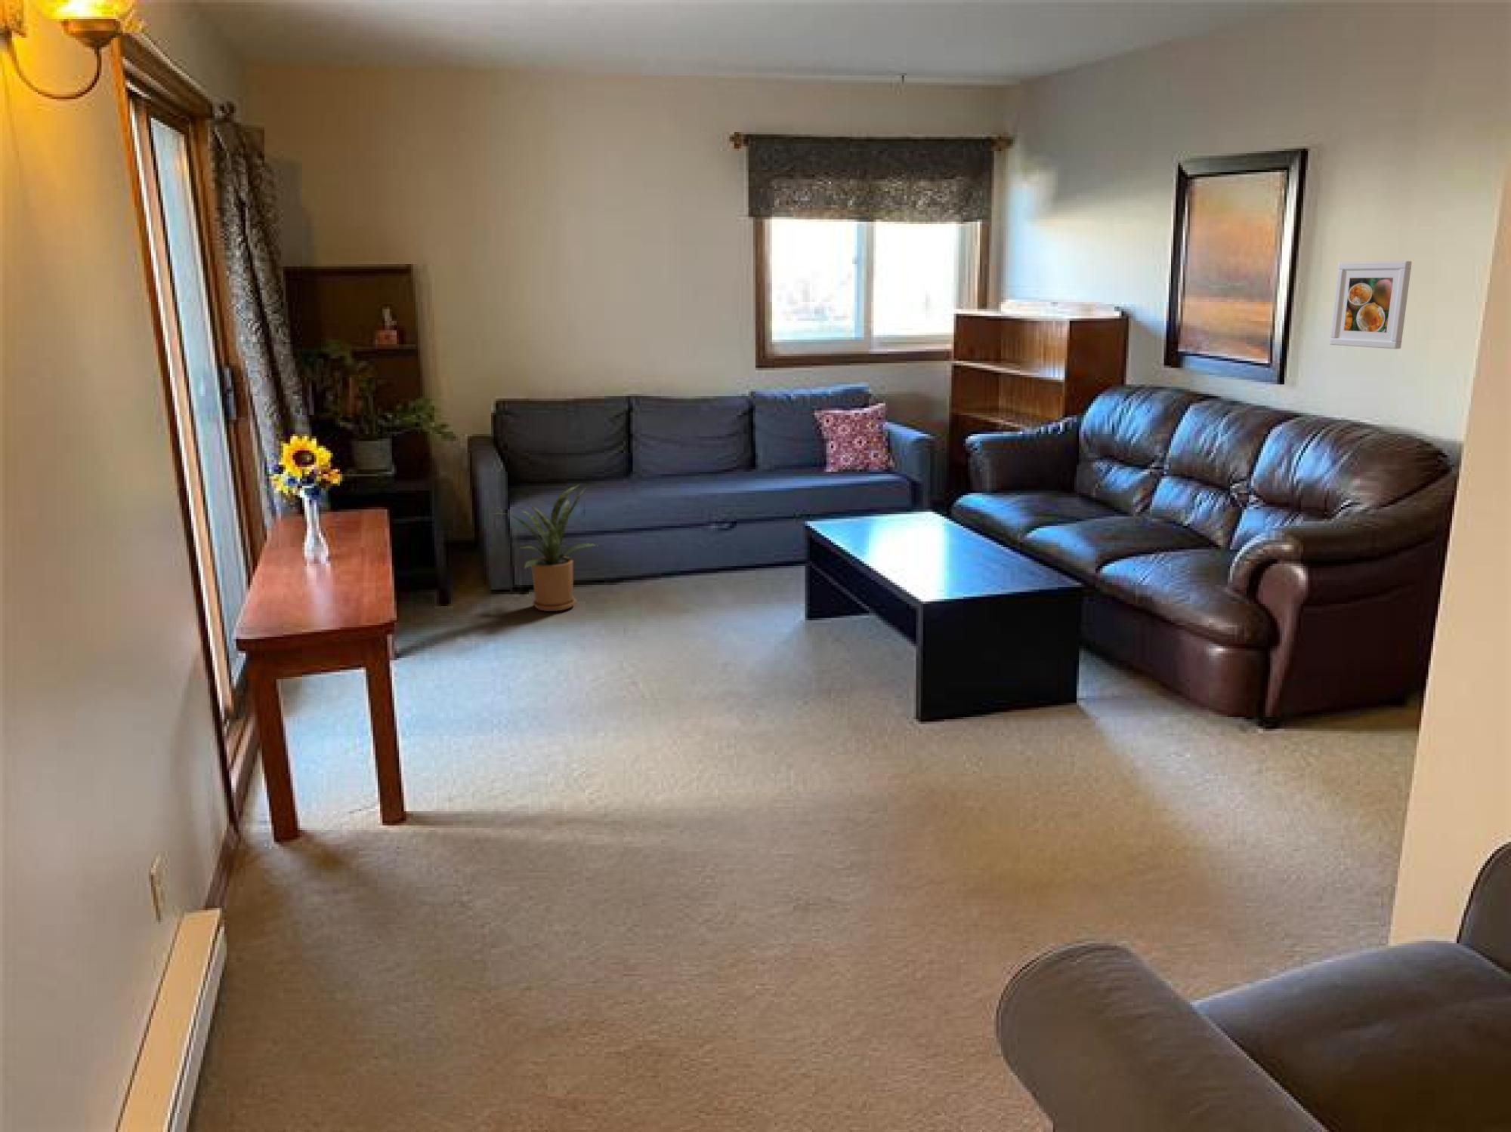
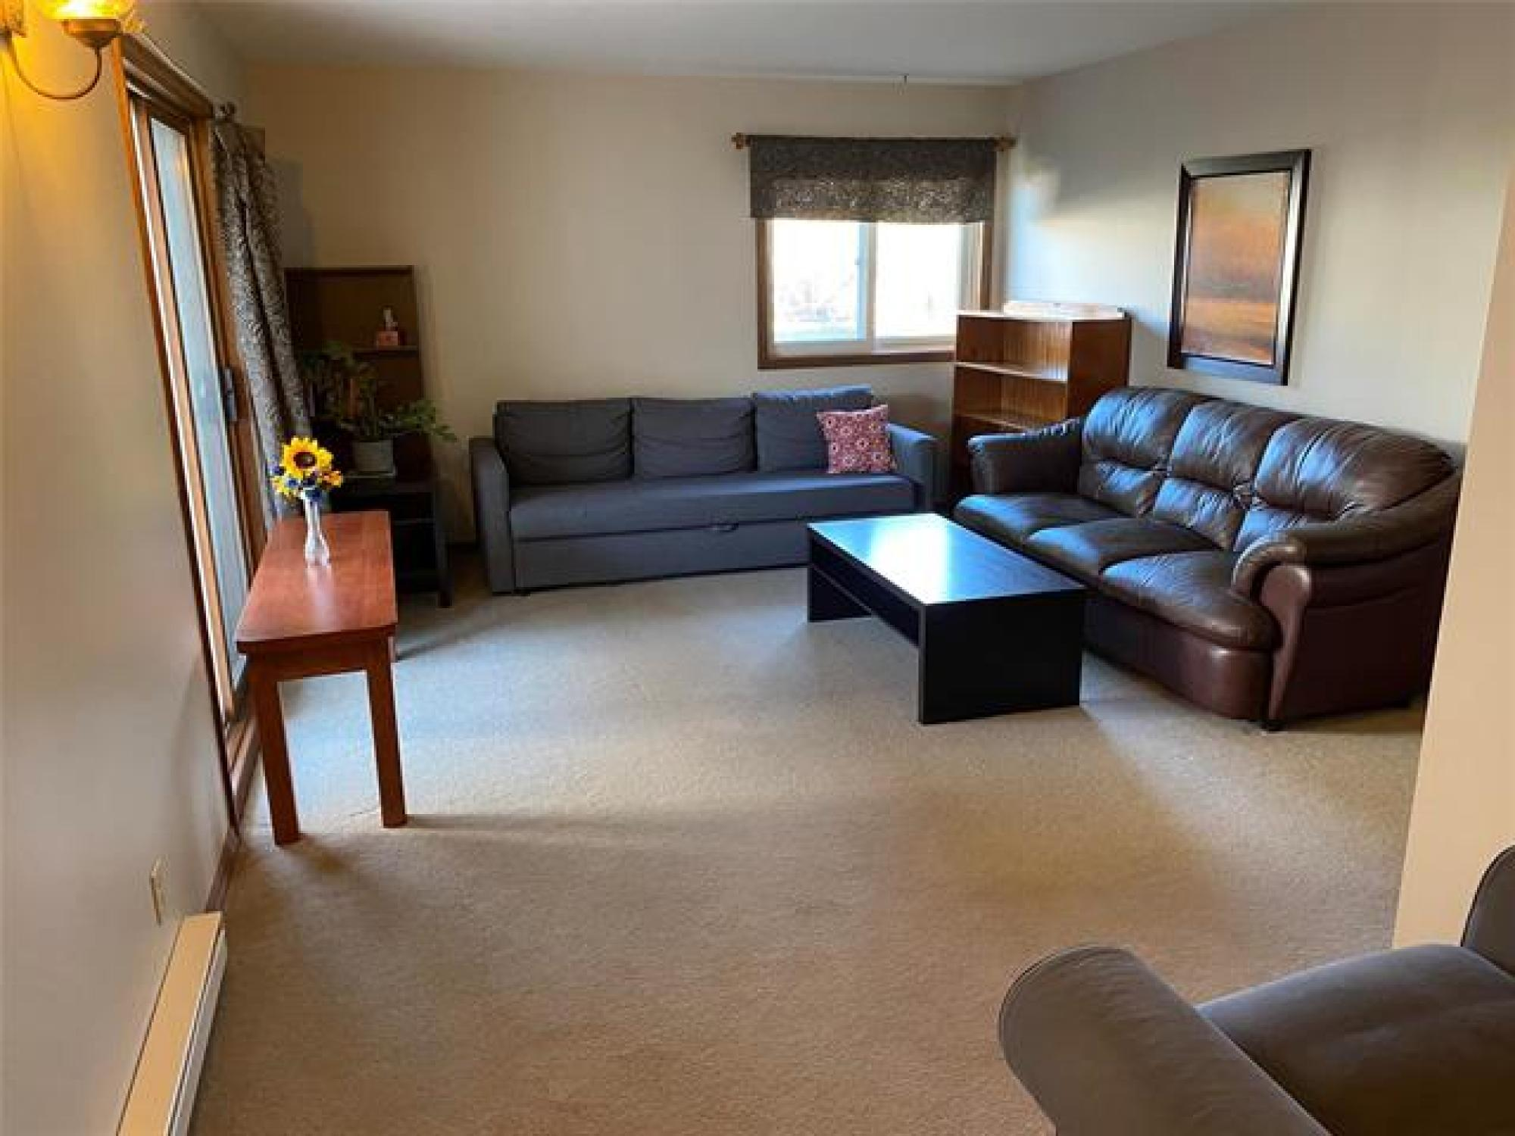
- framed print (1369, 304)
- house plant (547, 547)
